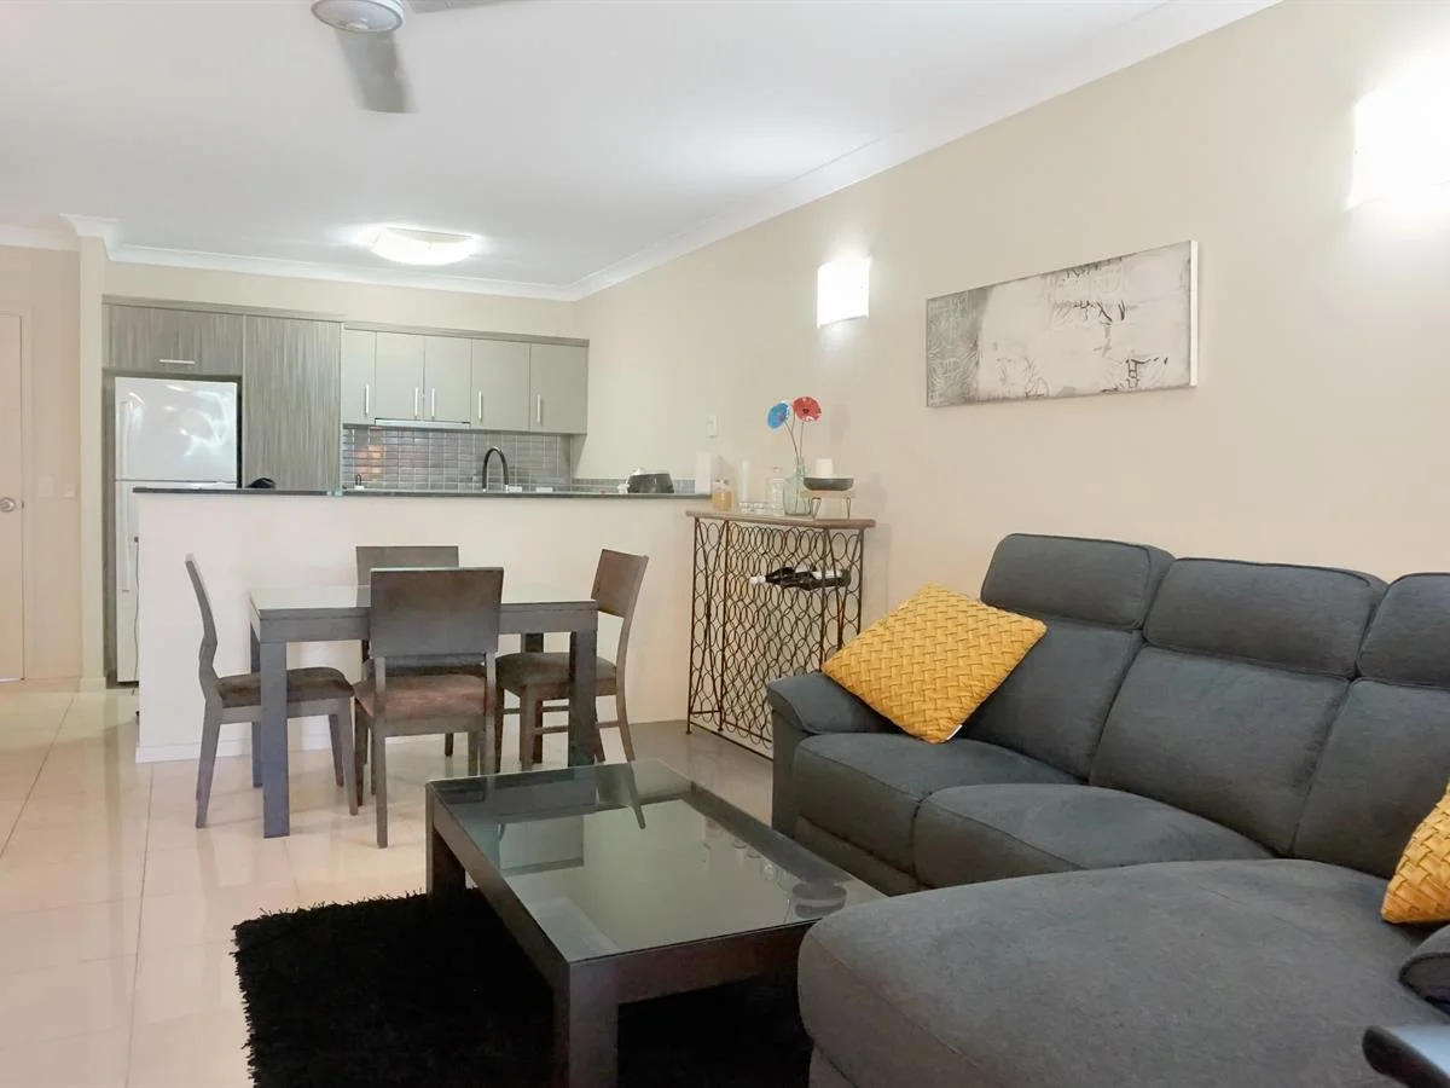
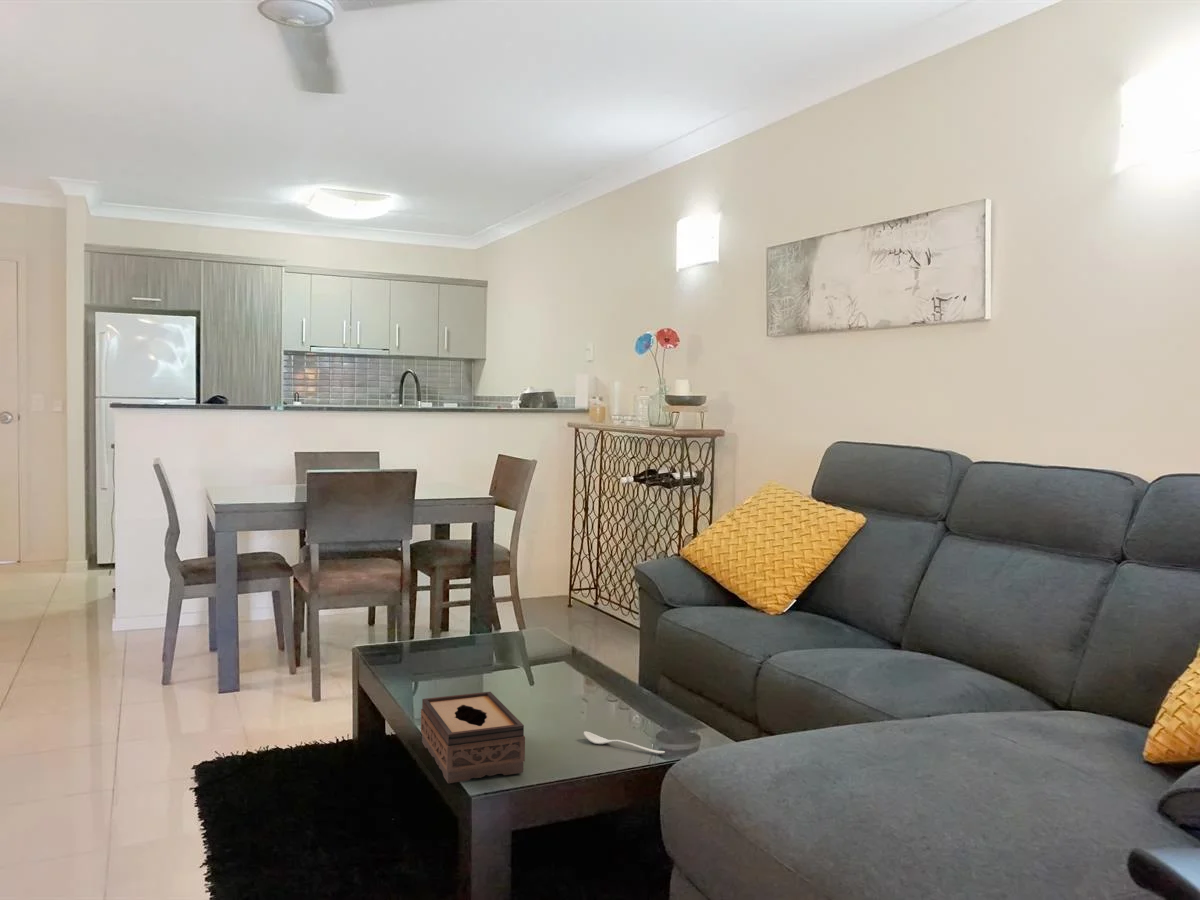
+ tissue box (470, 734)
+ spoon (623, 742)
